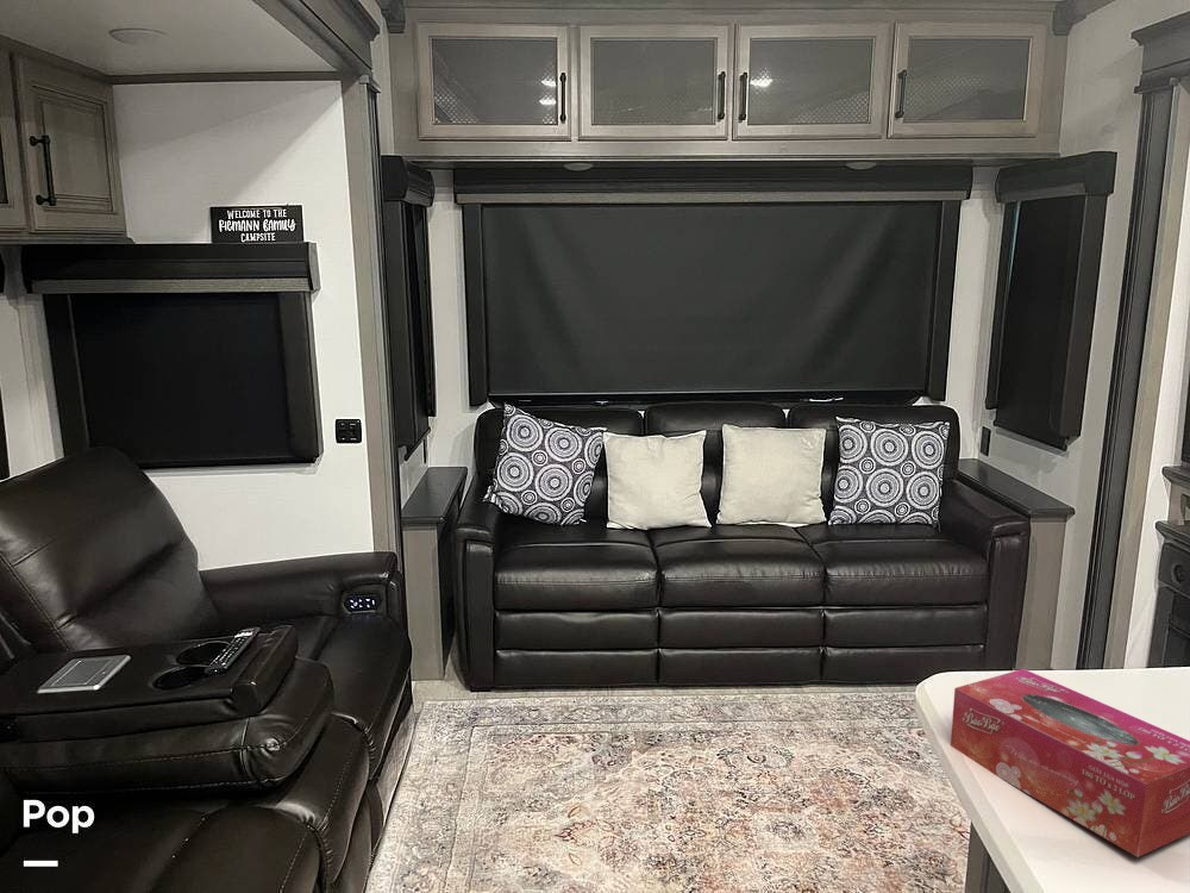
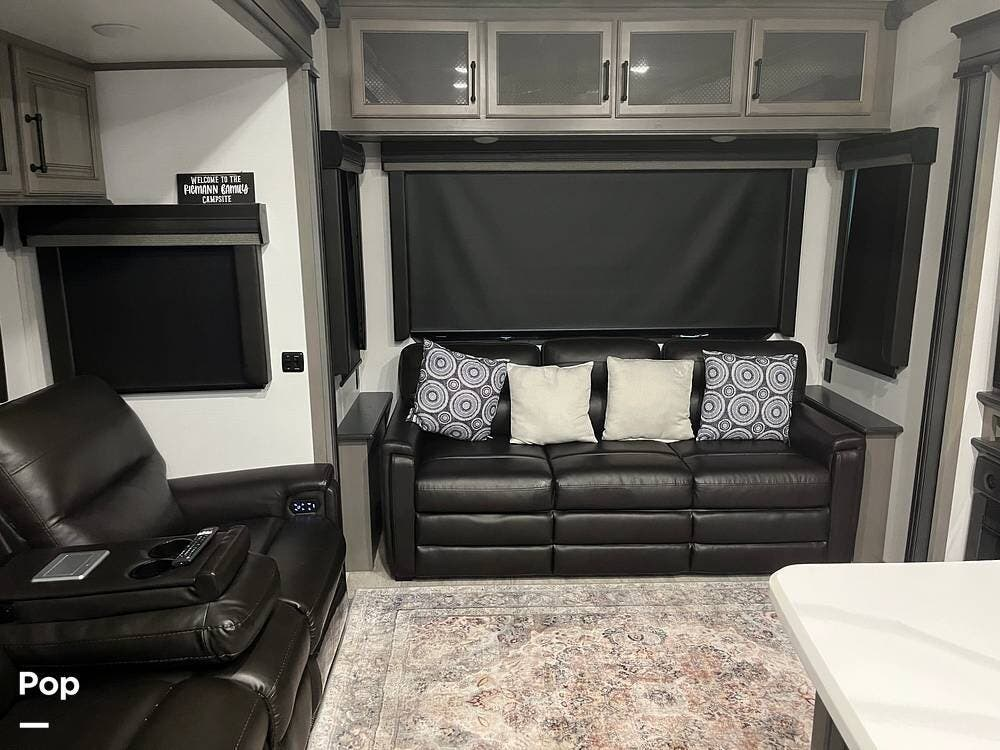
- tissue box (1073, 751)
